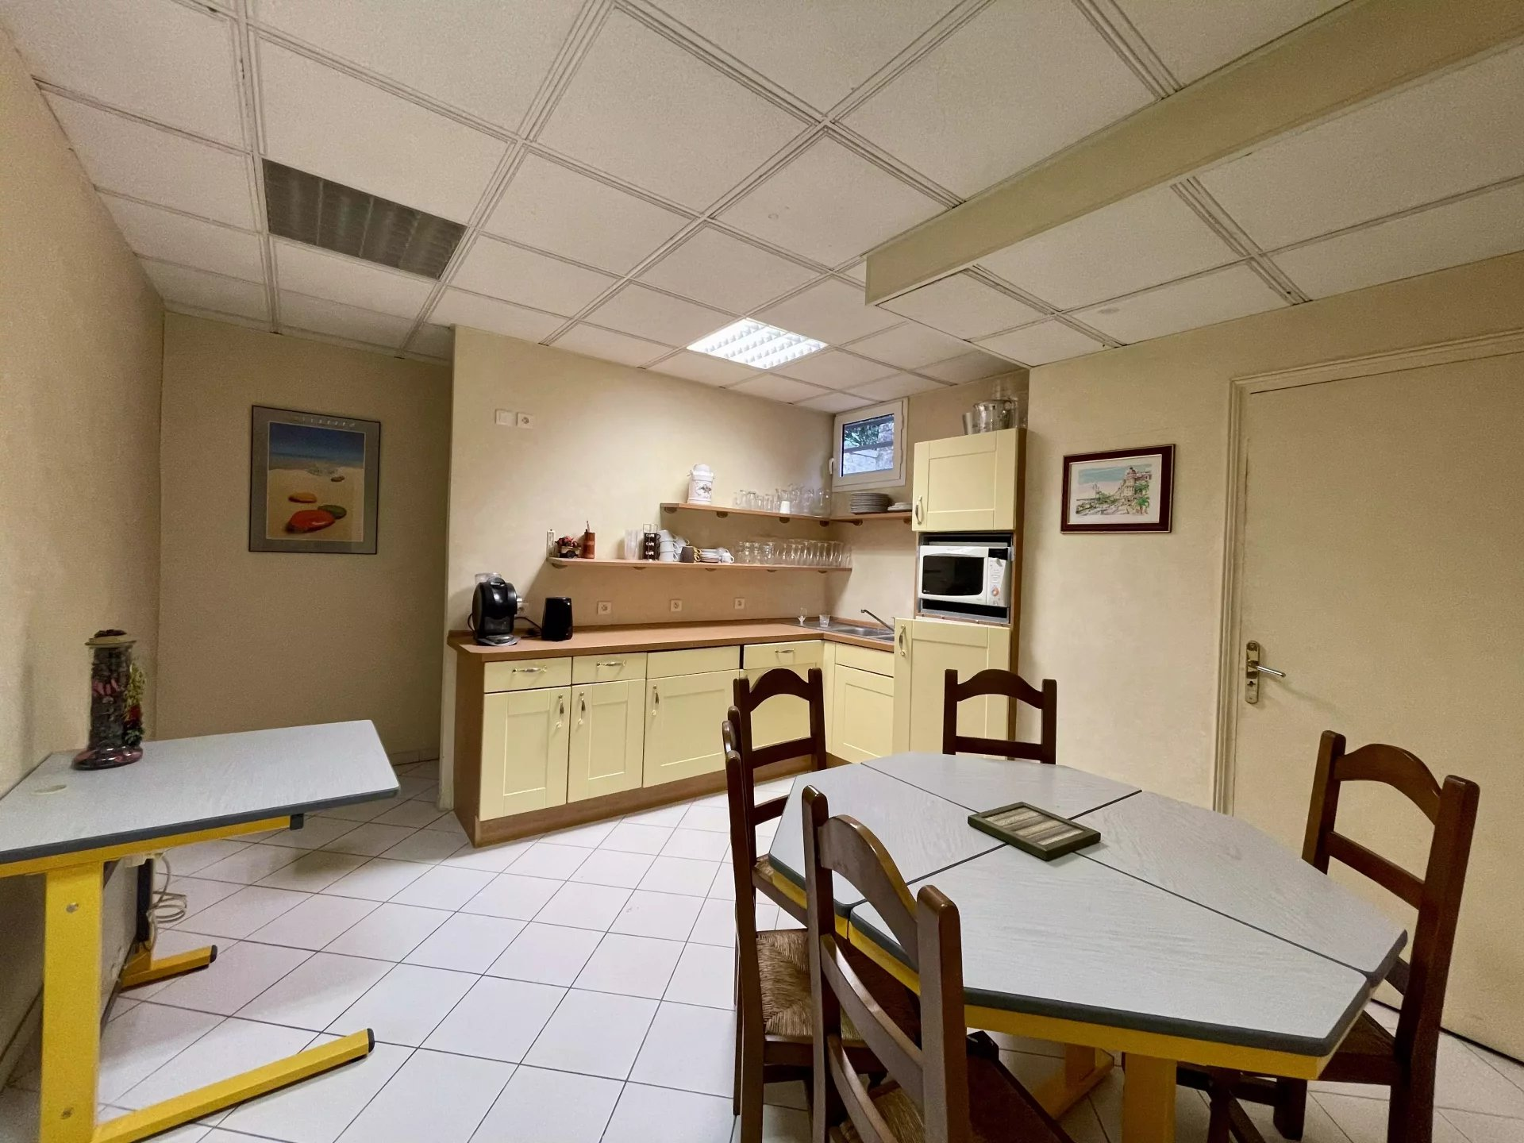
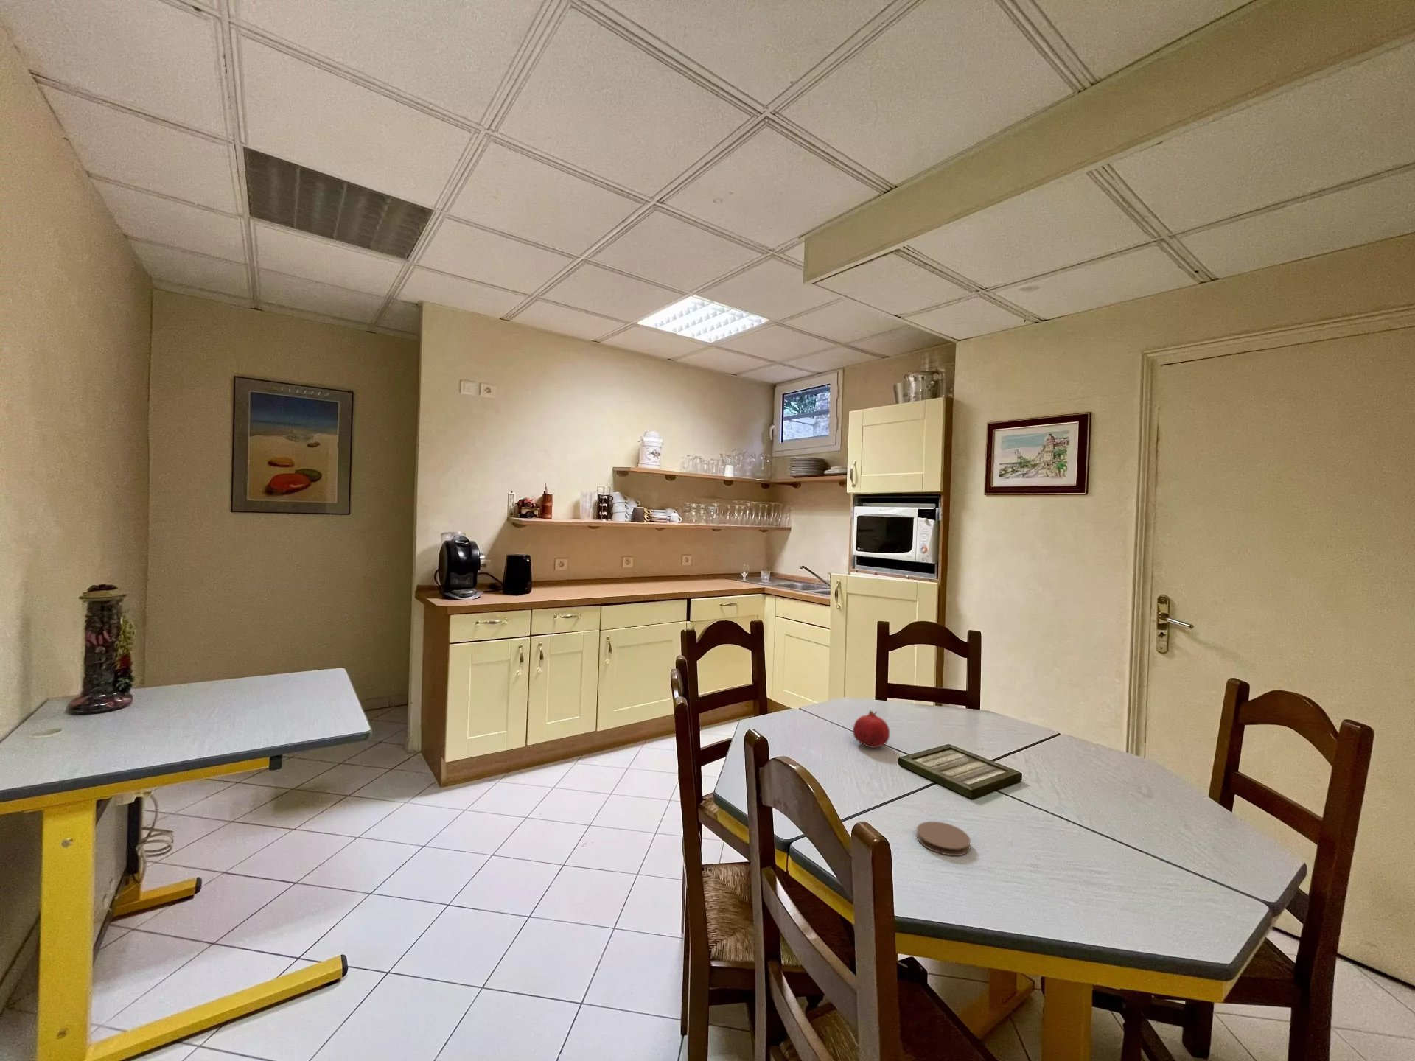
+ fruit (871, 728)
+ coaster (943, 837)
